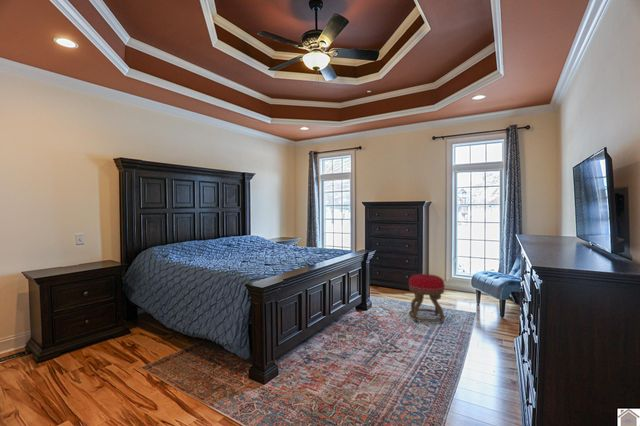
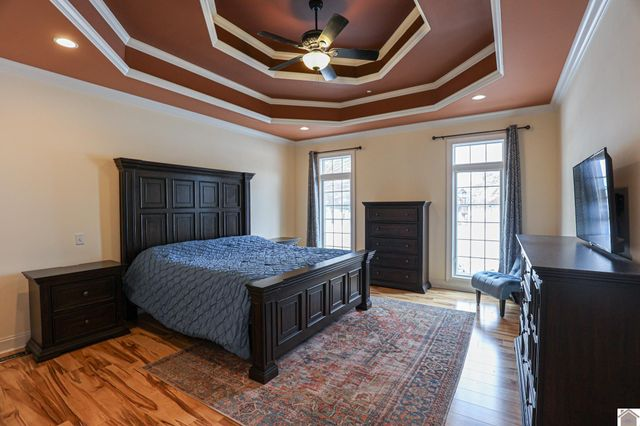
- stool (423, 297)
